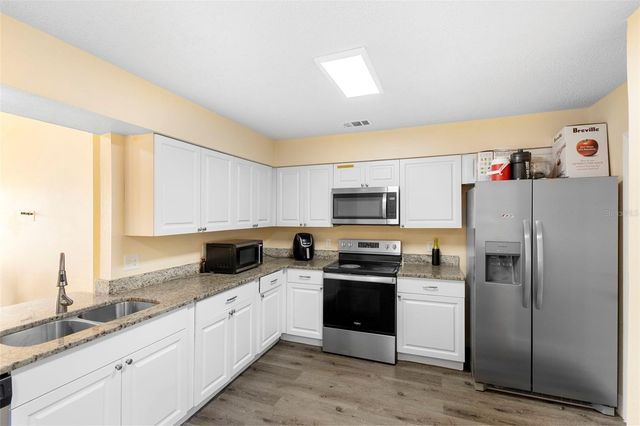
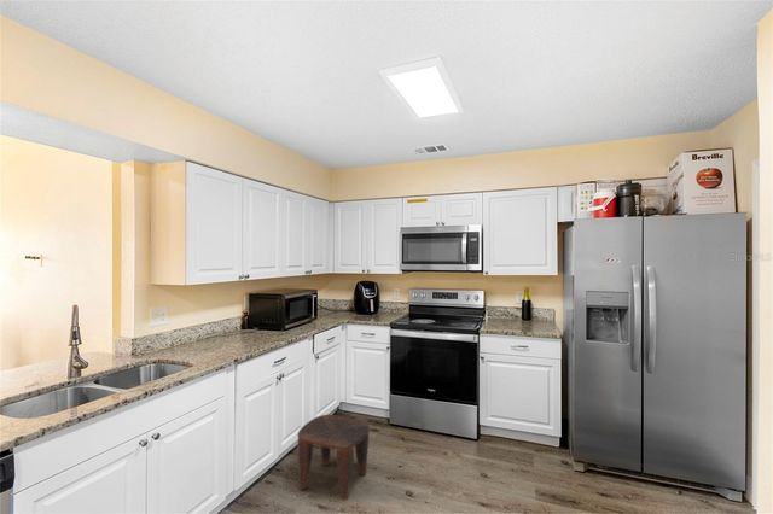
+ stool (330, 454)
